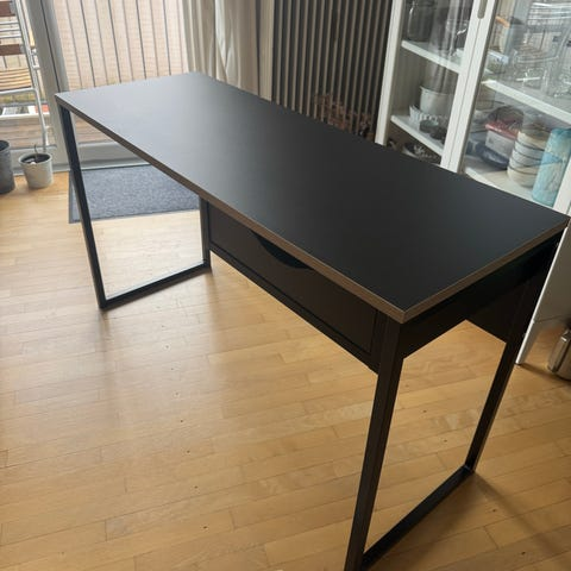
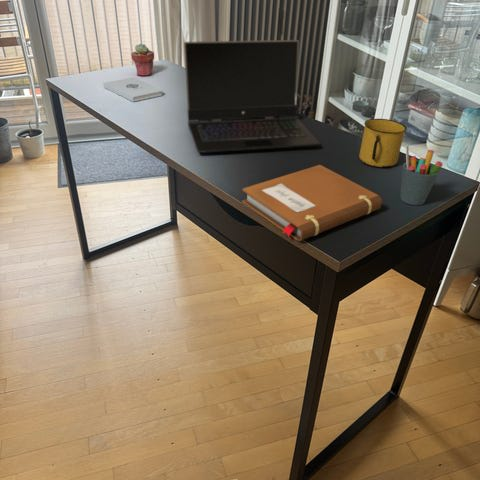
+ mug (380, 144)
+ notepad (133, 88)
+ laptop computer (251, 95)
+ potted succulent (143, 59)
+ notebook (309, 200)
+ pen holder (419, 175)
